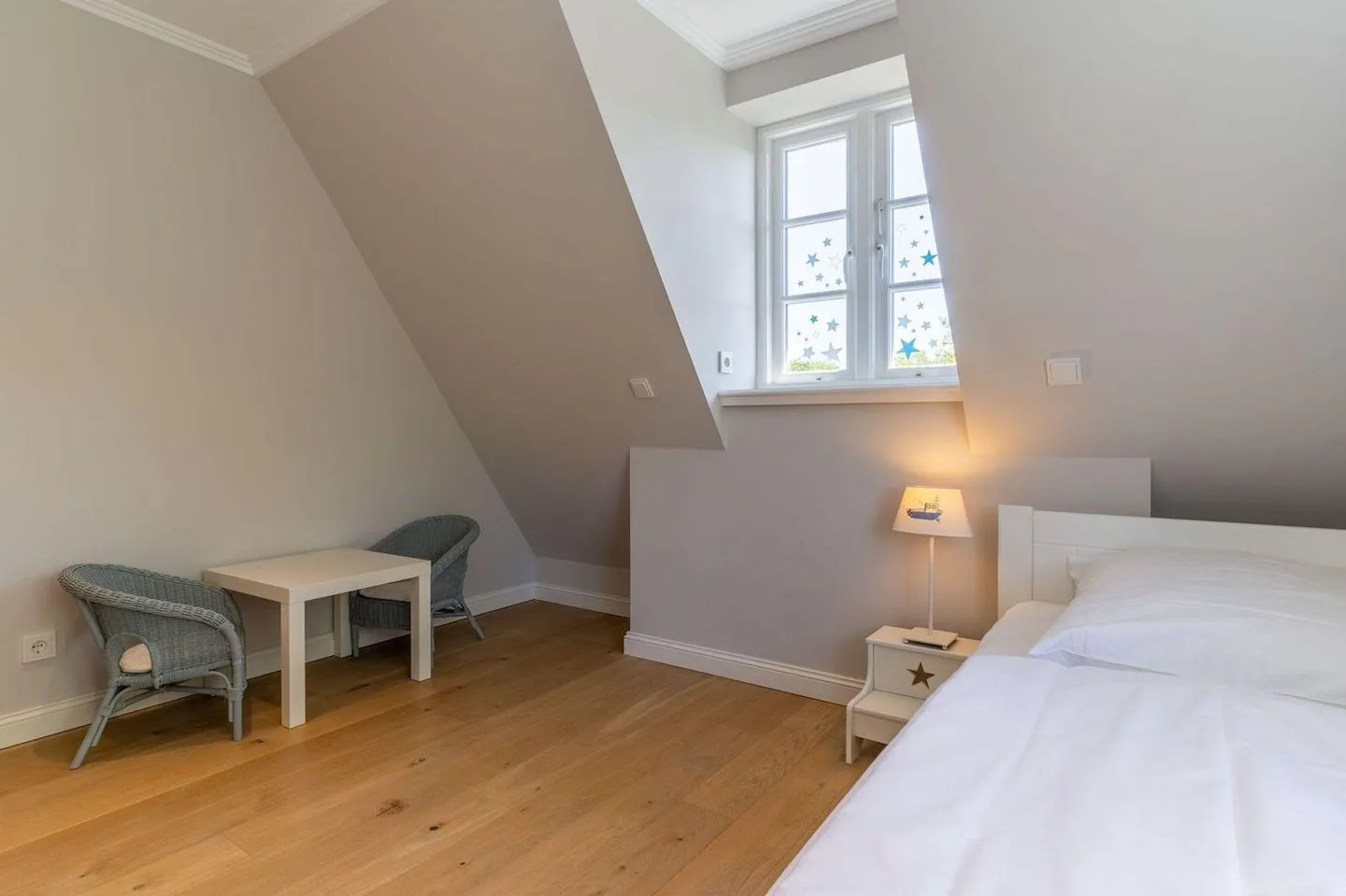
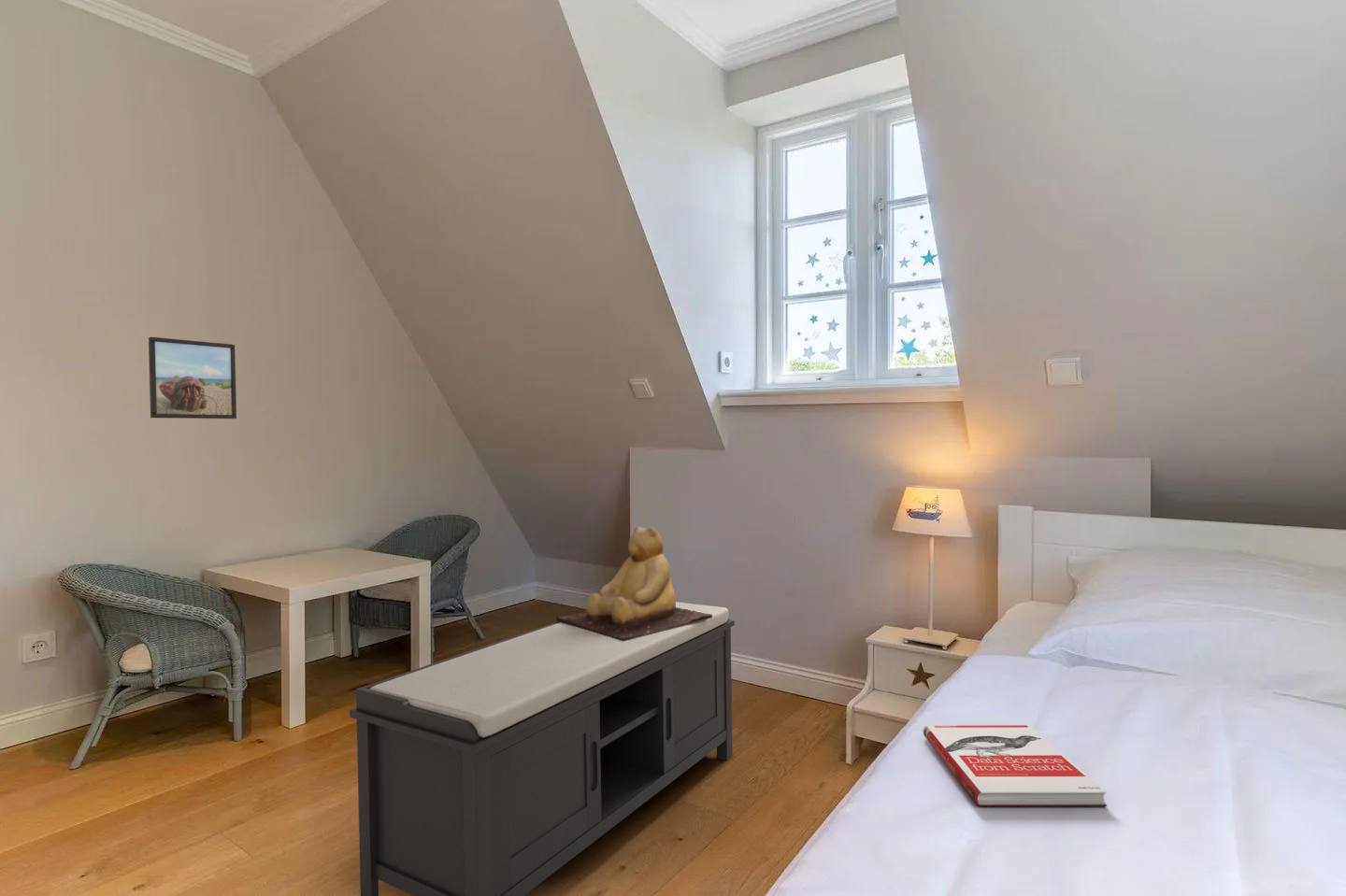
+ teddy bear (633, 573)
+ book (1005, 761)
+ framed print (193, 379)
+ bench (579, 729)
